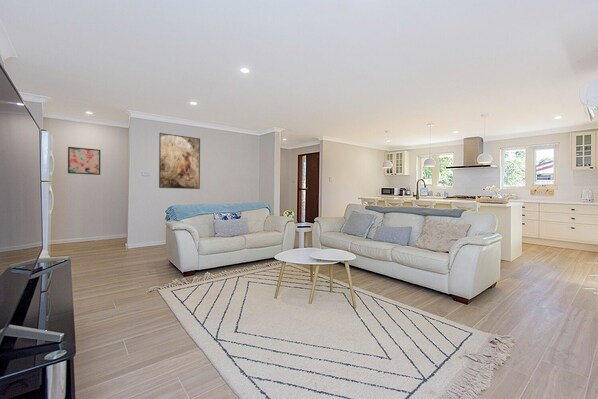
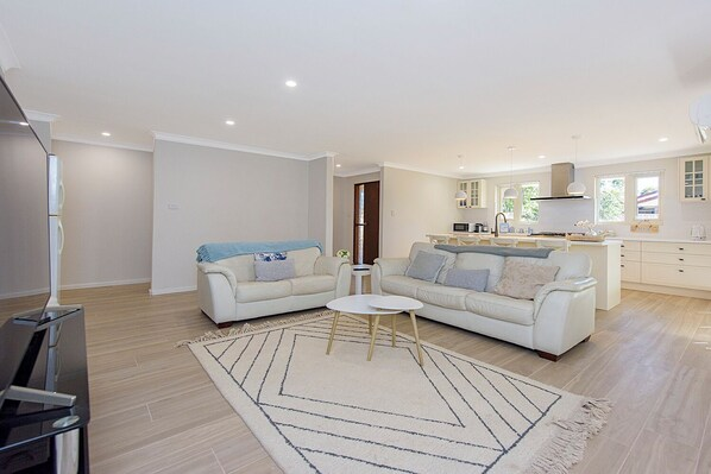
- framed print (180, 162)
- wall art (84, 161)
